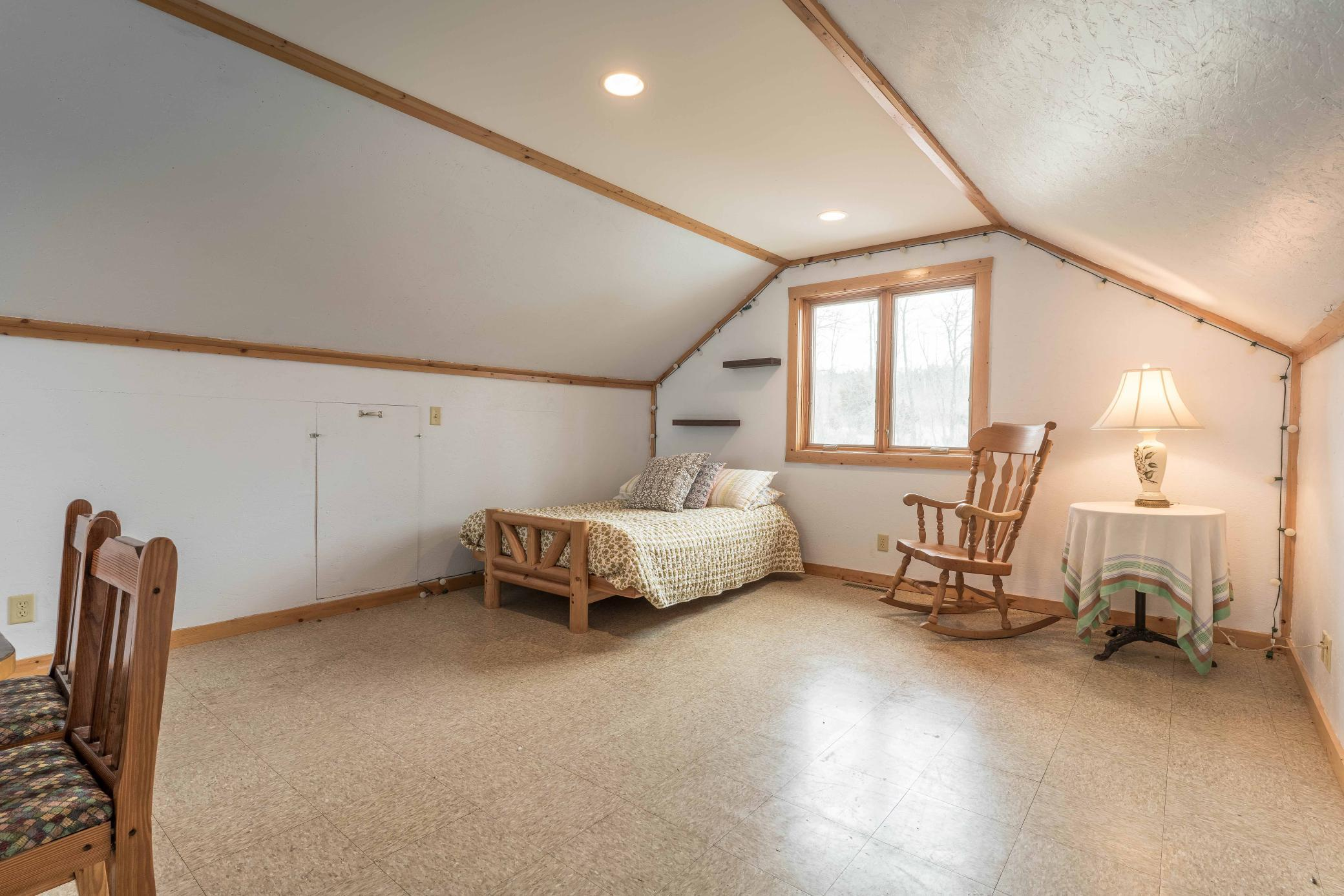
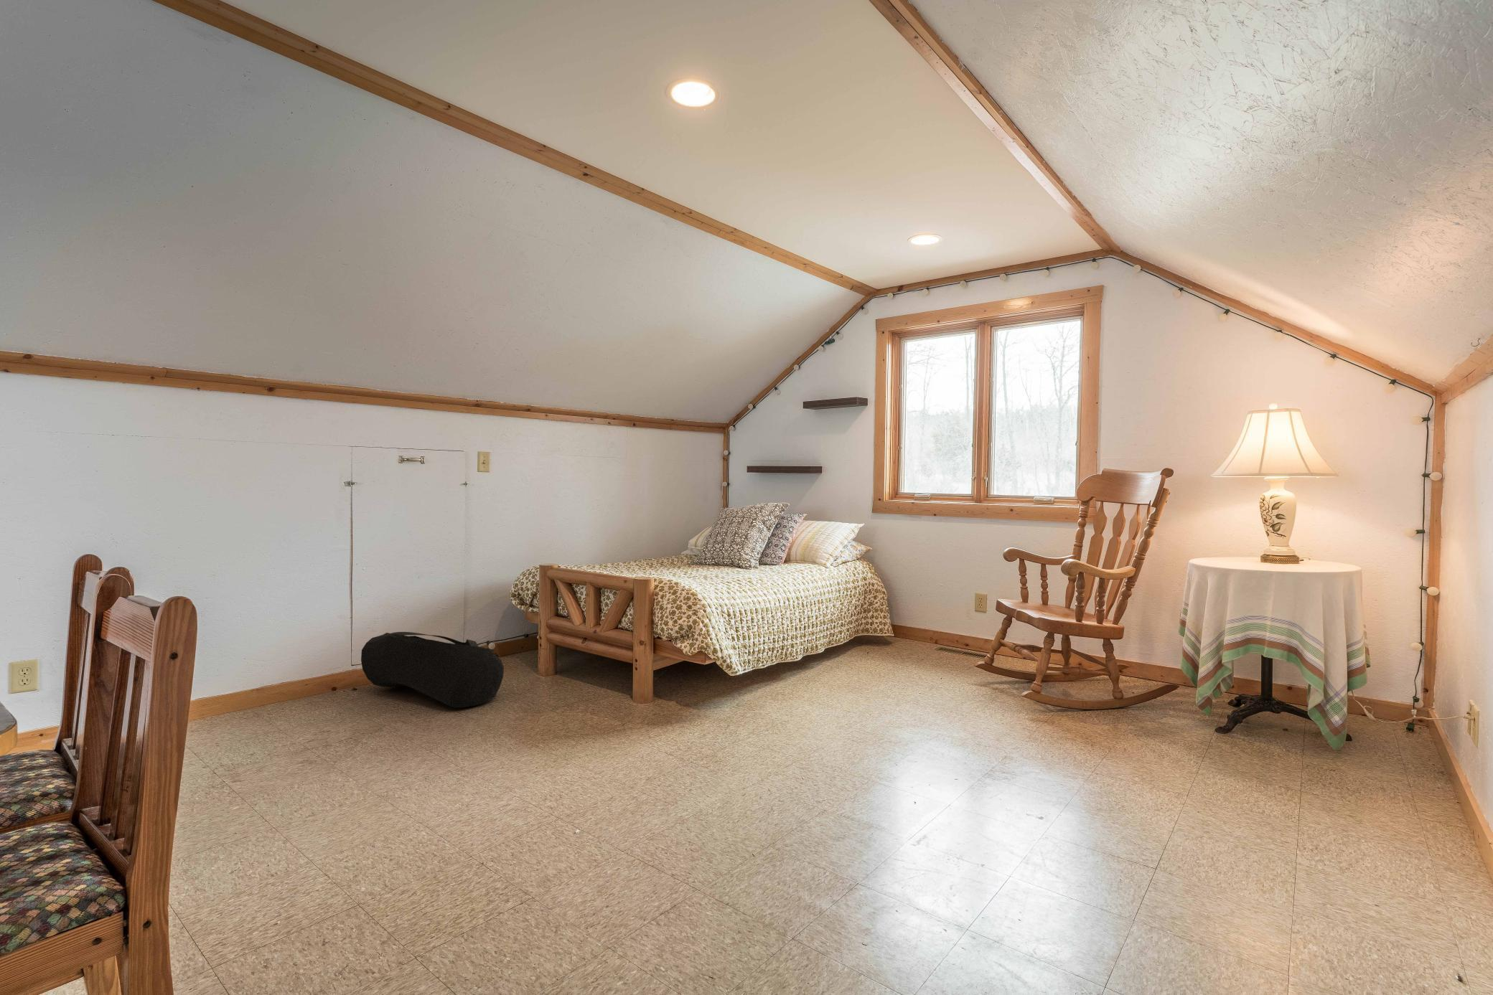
+ bag (431, 662)
